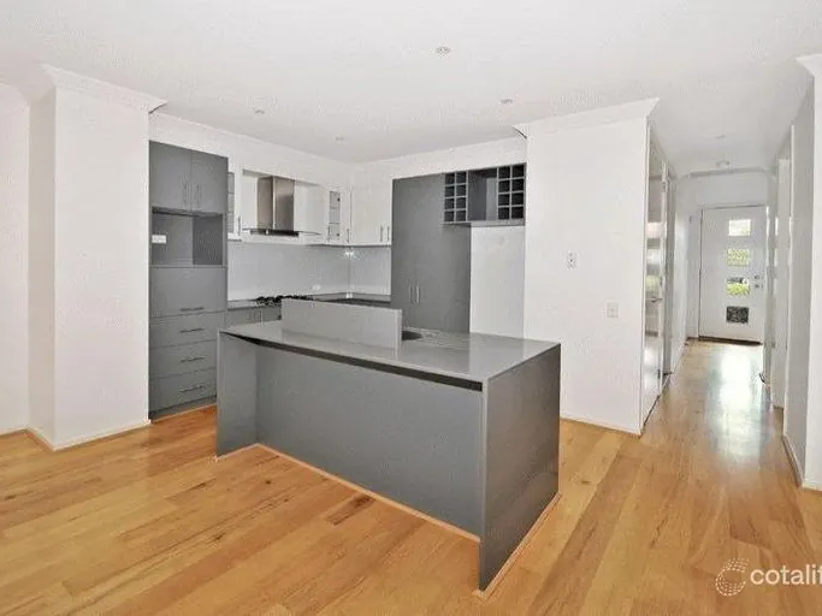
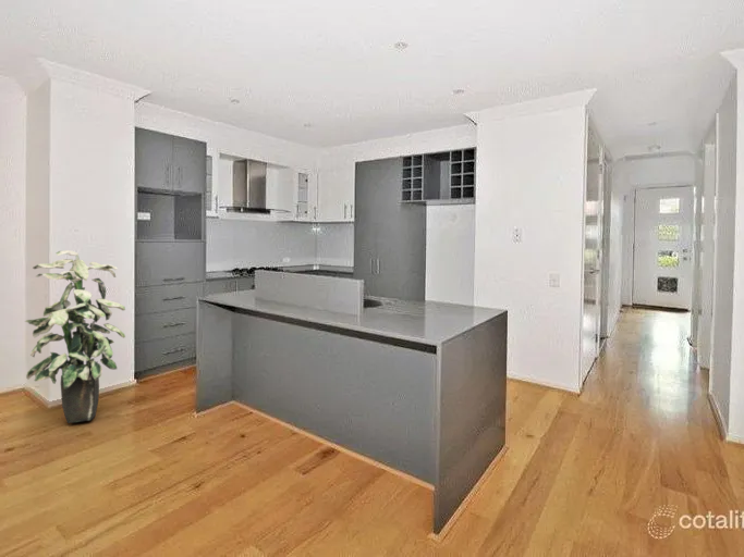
+ indoor plant (74, 335)
